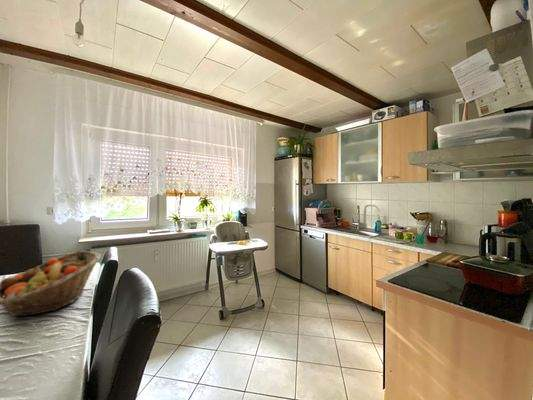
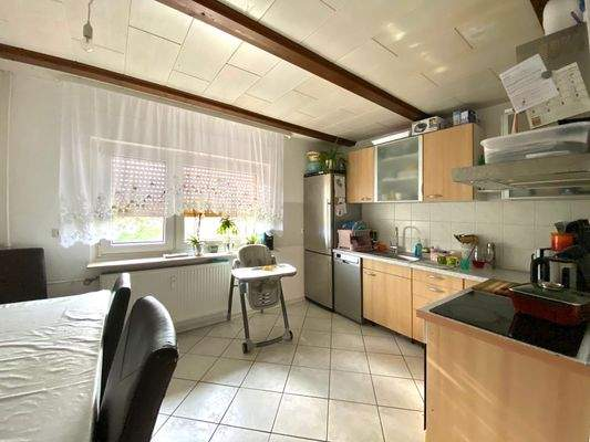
- fruit basket (52, 279)
